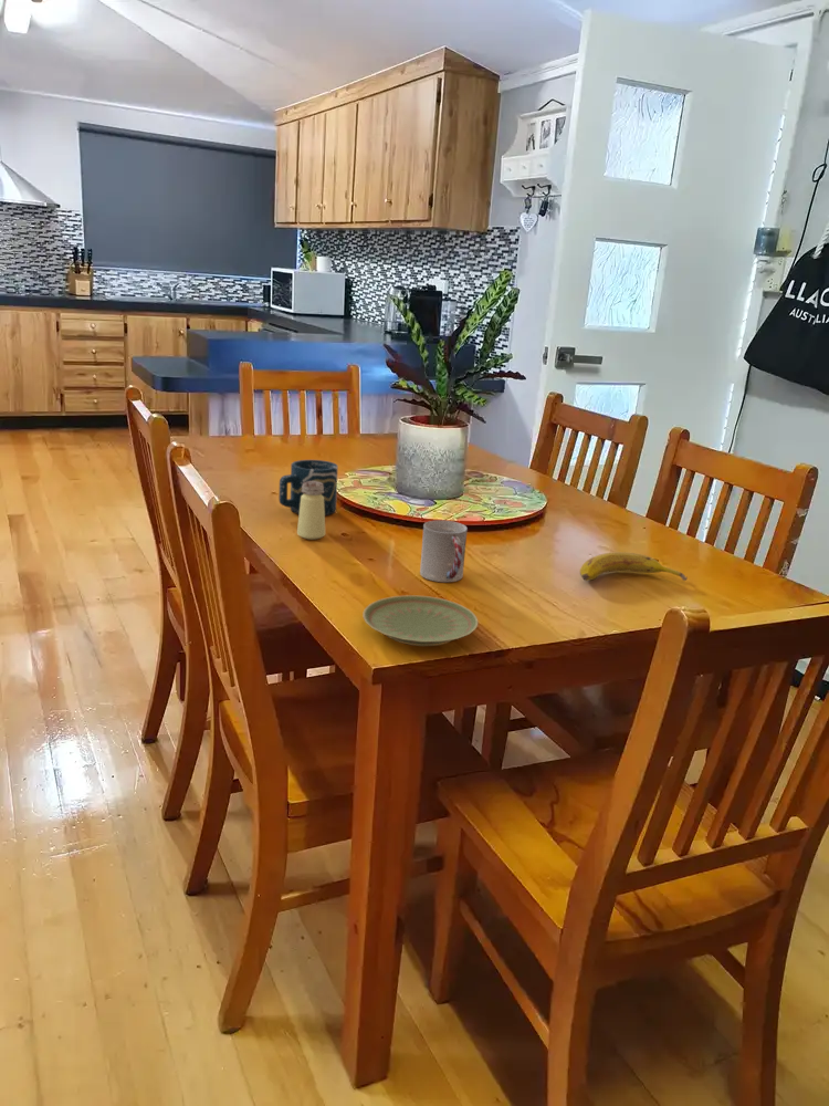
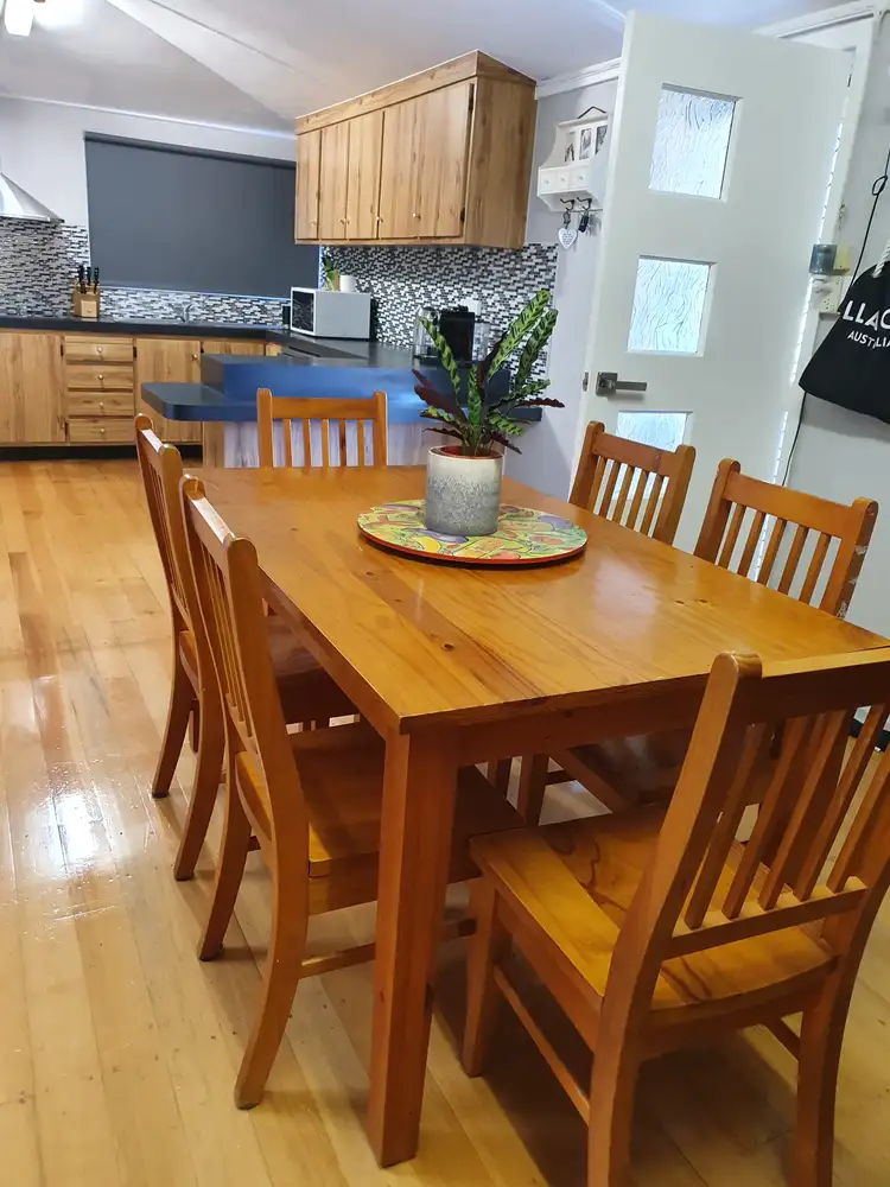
- cup (447, 553)
- plate (420, 623)
- saltshaker (312, 509)
- fruit (627, 567)
- cup (302, 489)
